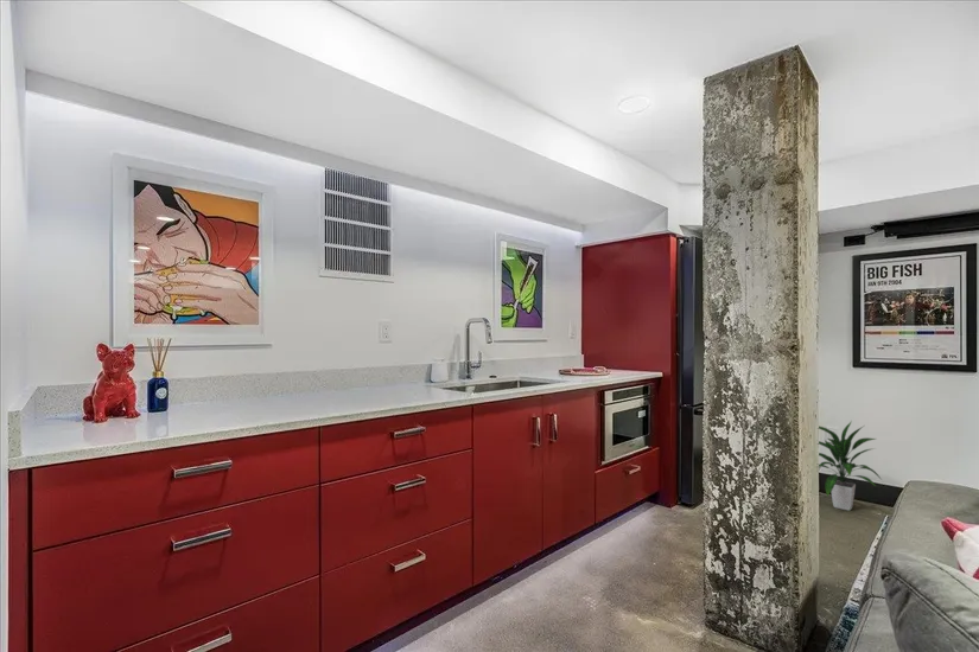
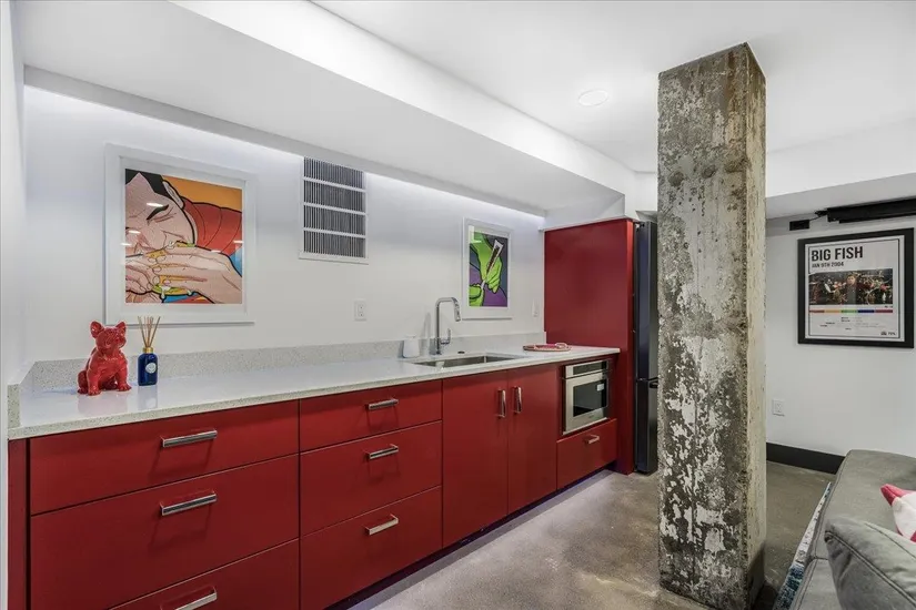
- indoor plant (839, 464)
